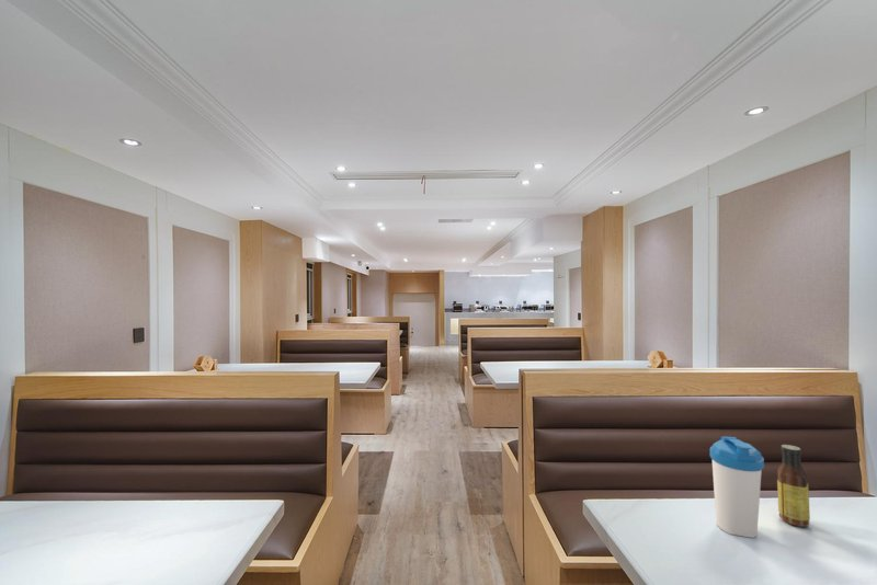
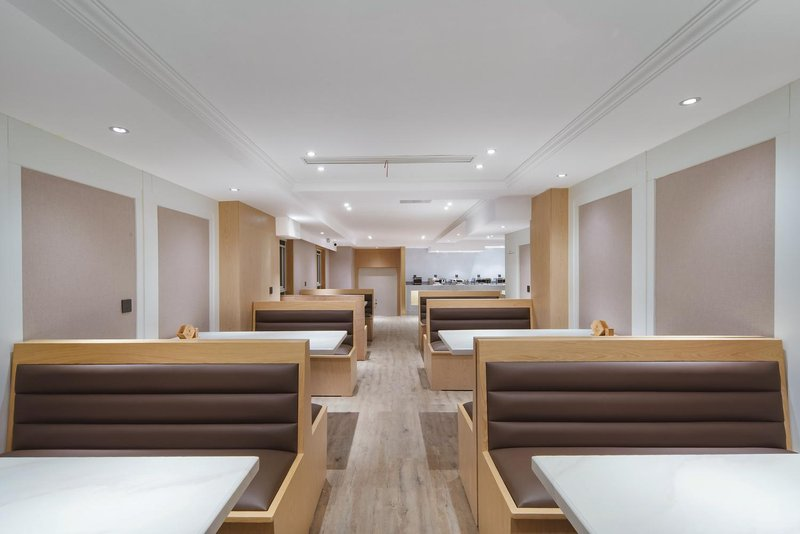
- water bottle (736, 483)
- sauce bottle (793, 484)
